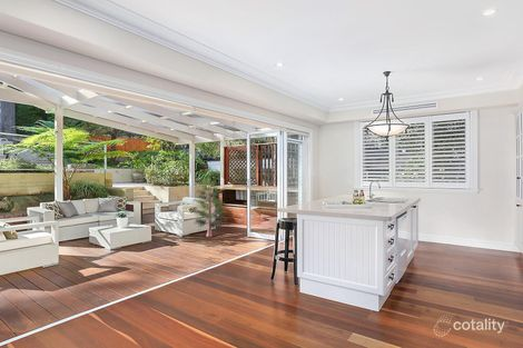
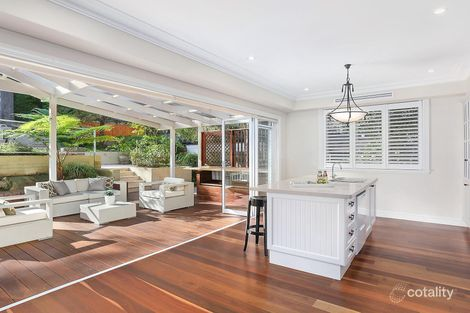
- pine tree (208, 206)
